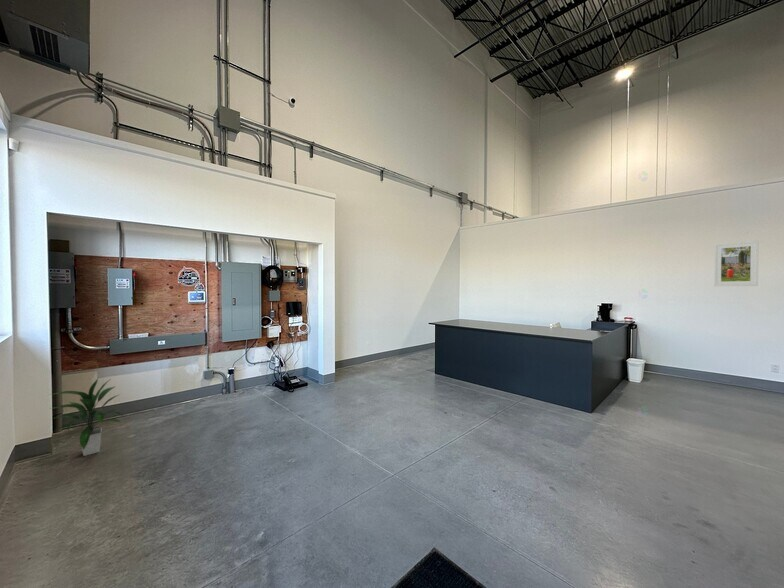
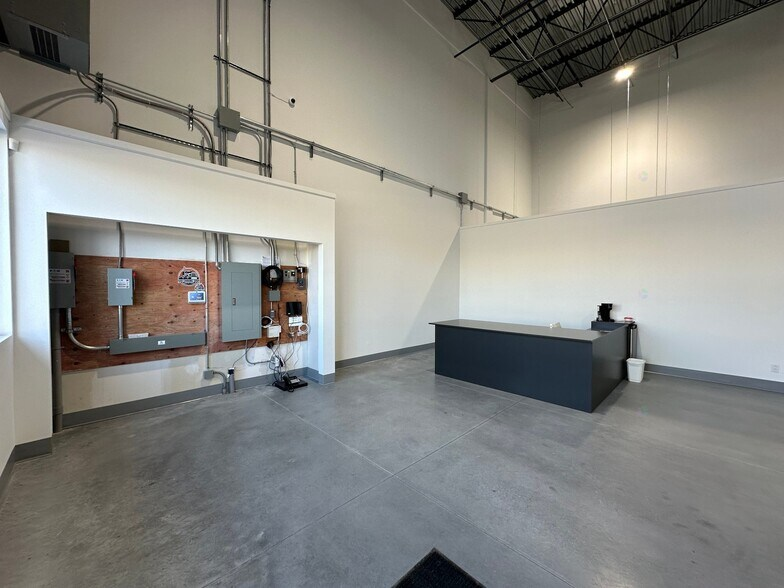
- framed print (735, 264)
- indoor plant (87, 416)
